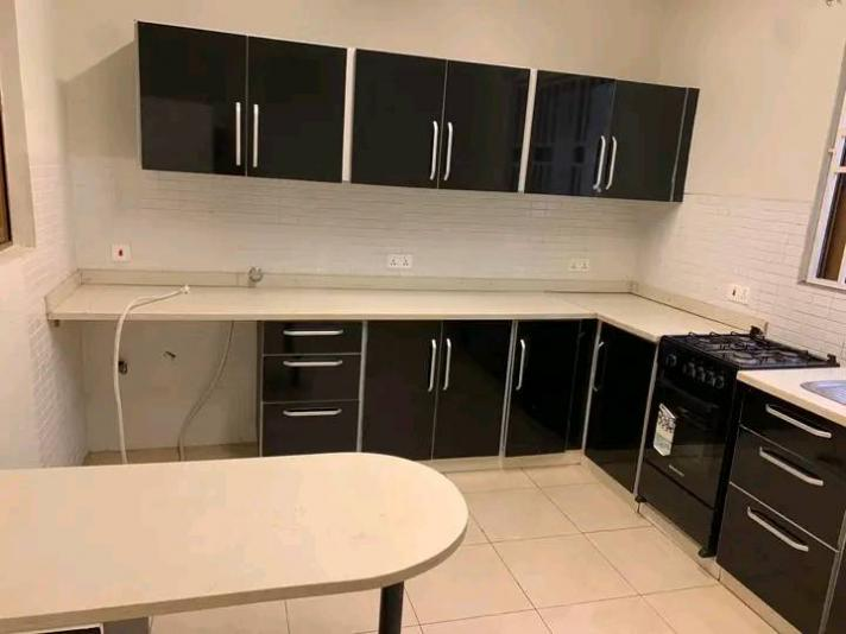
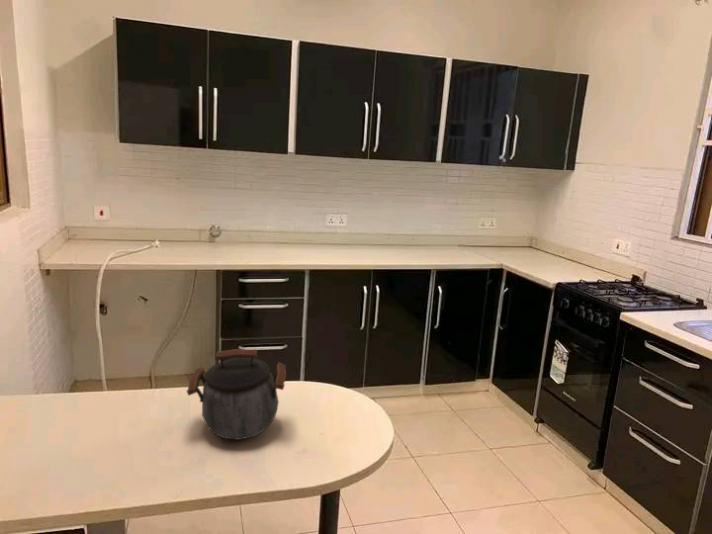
+ kettle (238, 389)
